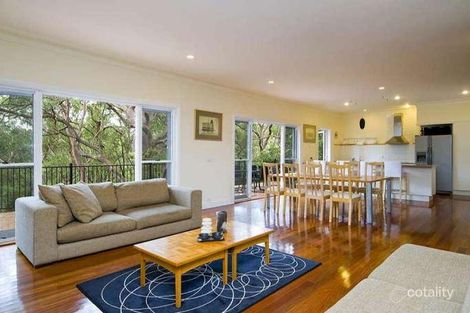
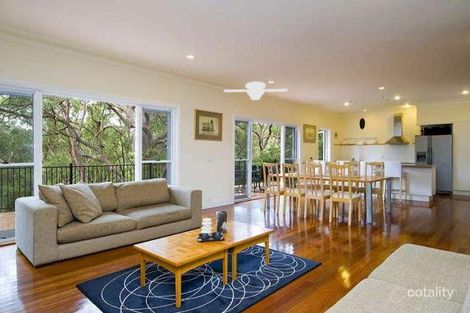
+ ceiling fan (255, 91)
